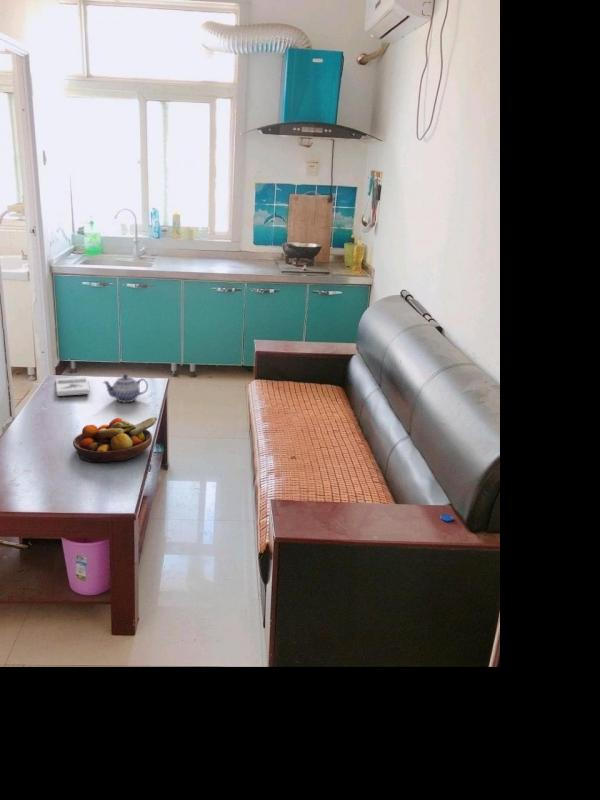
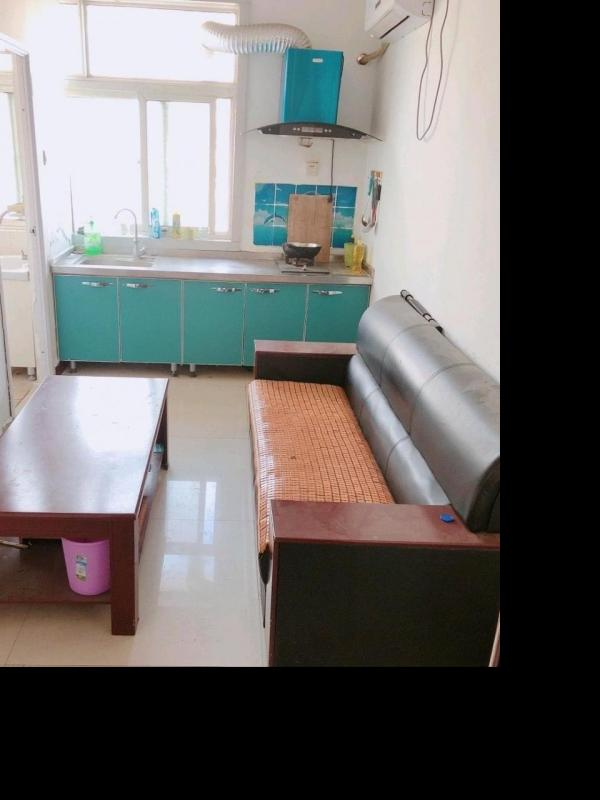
- book (72, 386)
- fruit bowl (113, 434)
- teapot (125, 387)
